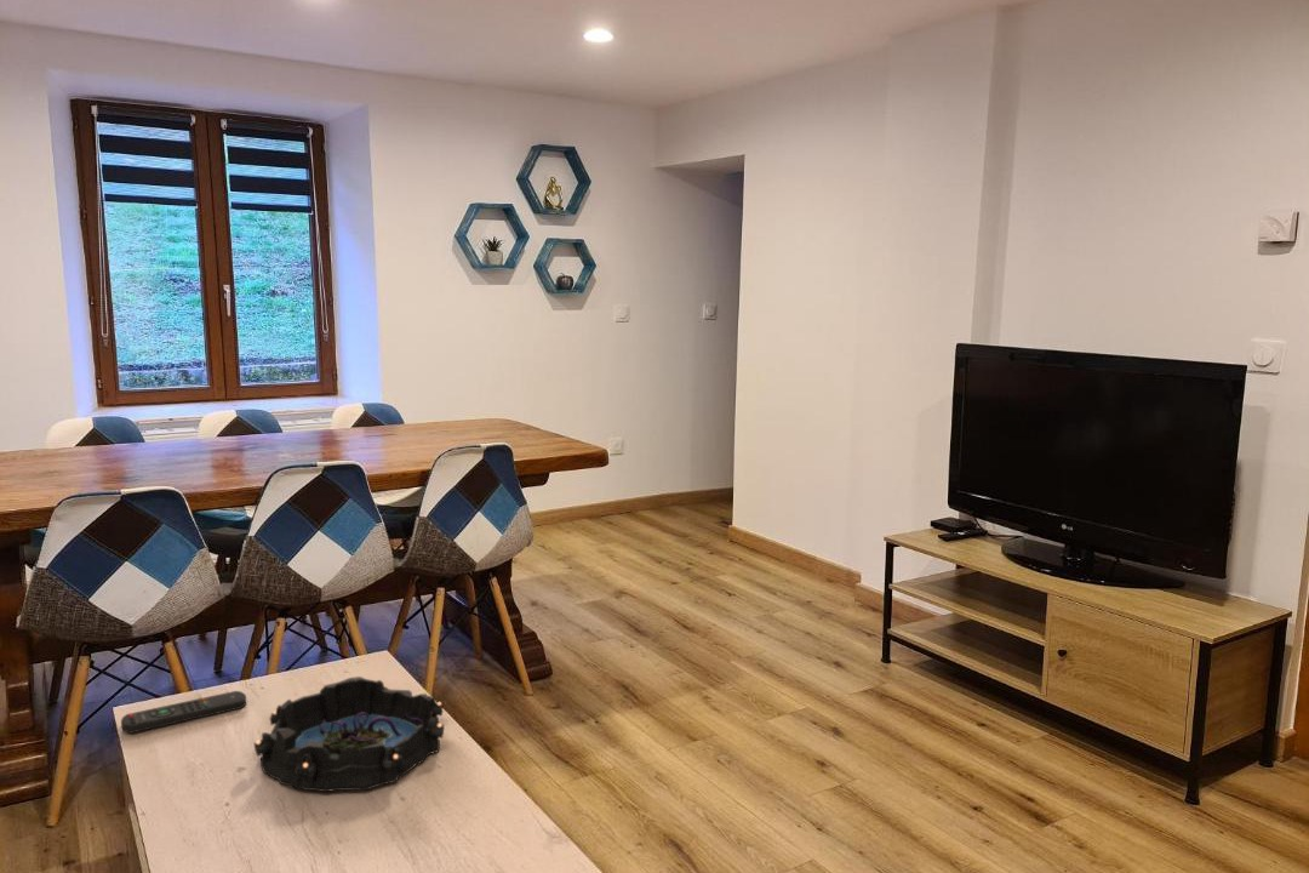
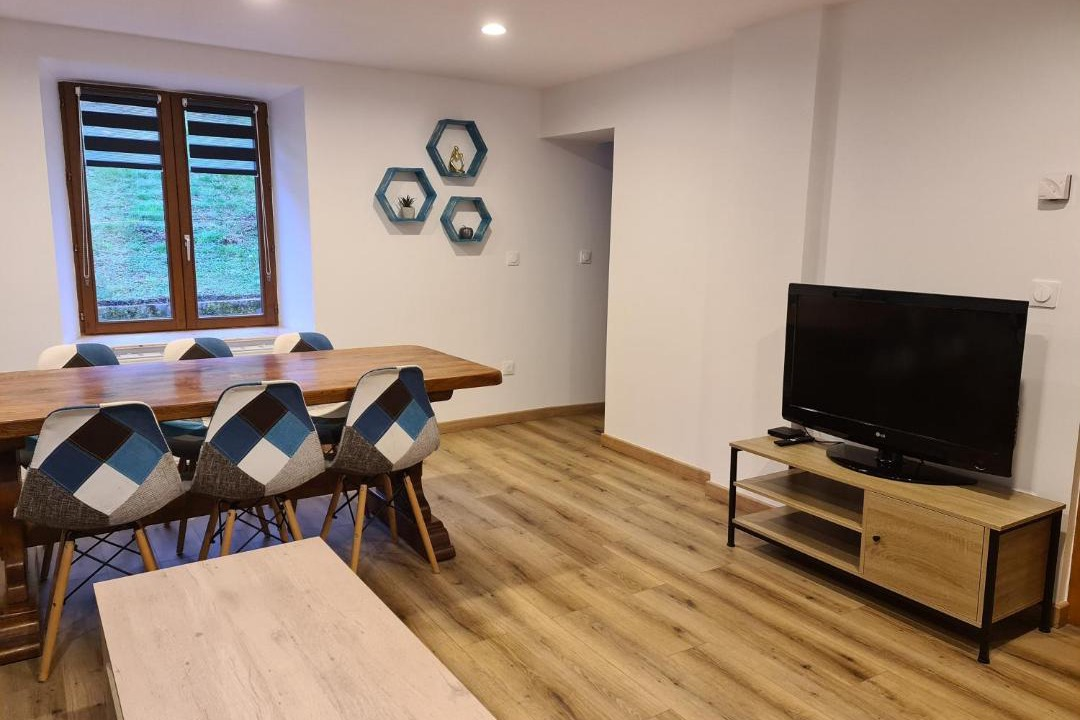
- remote control (185, 711)
- decorative bowl (353, 725)
